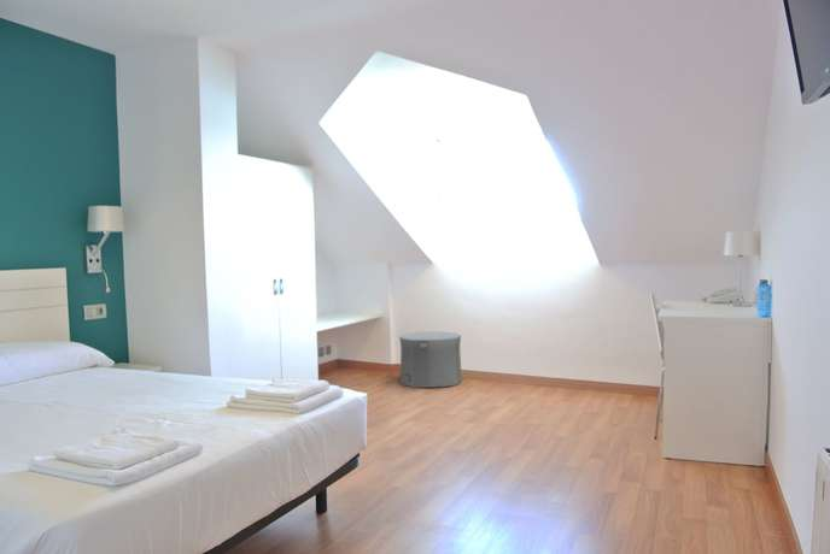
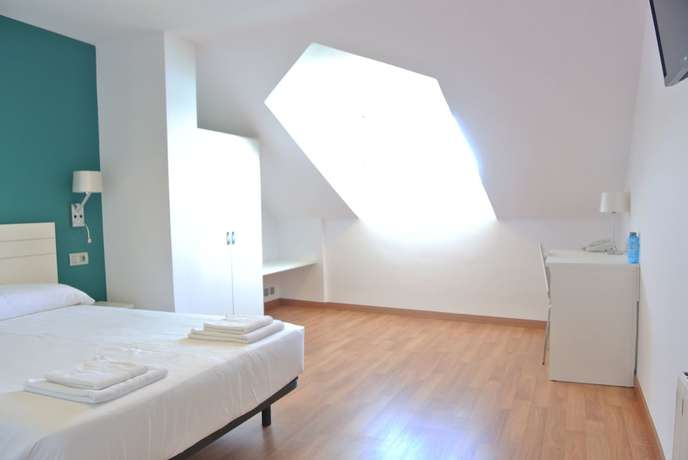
- trash can (429, 358)
